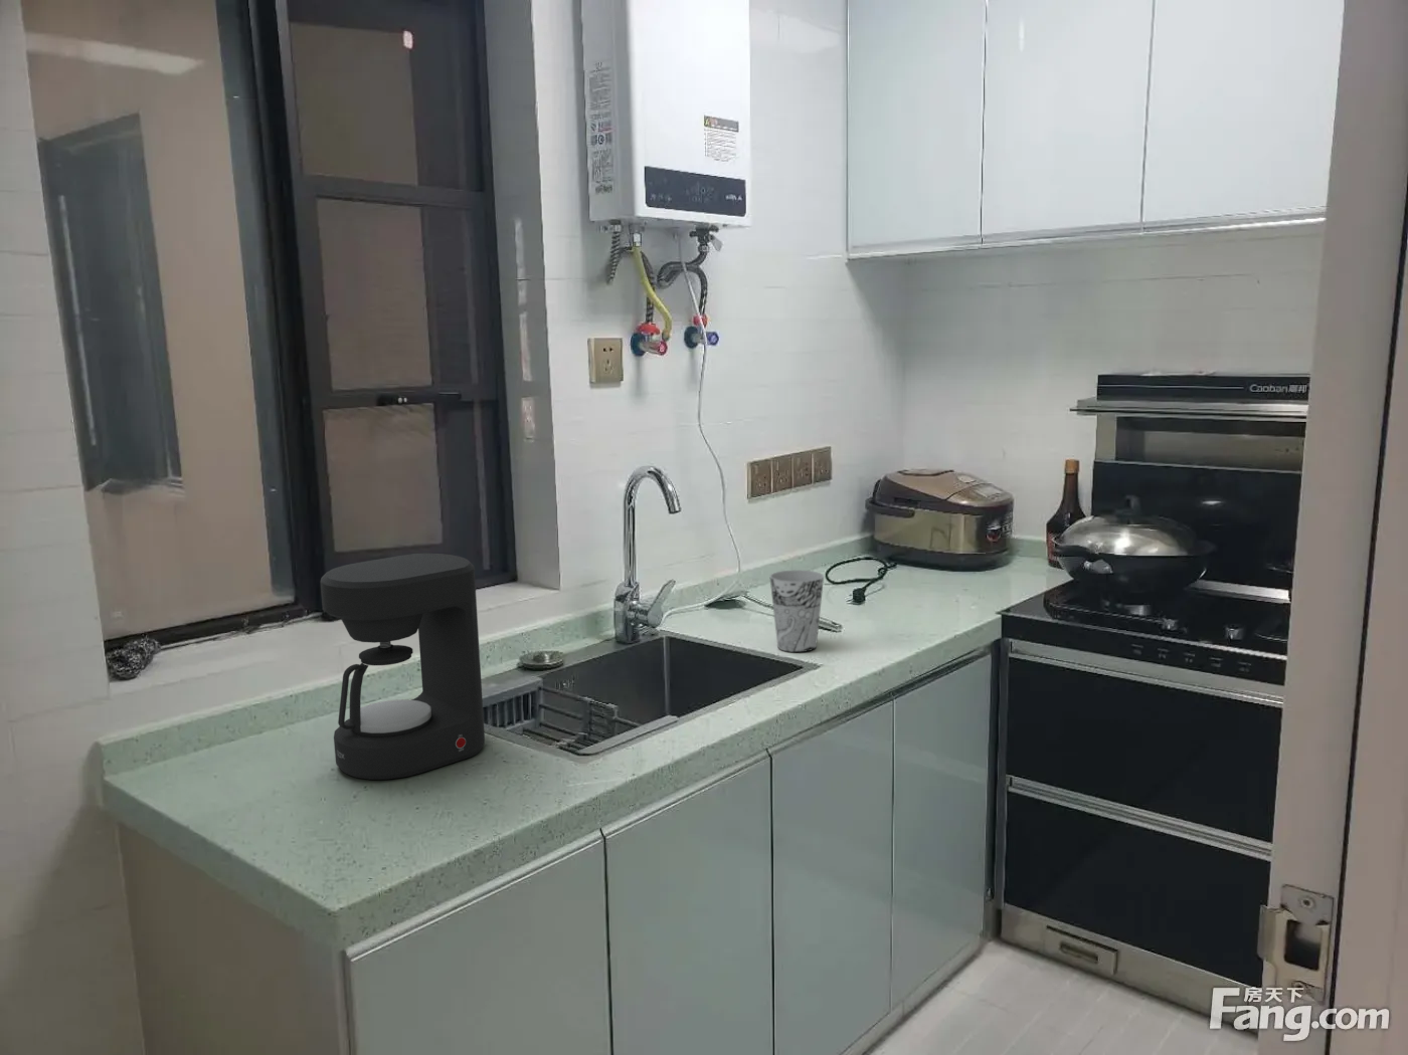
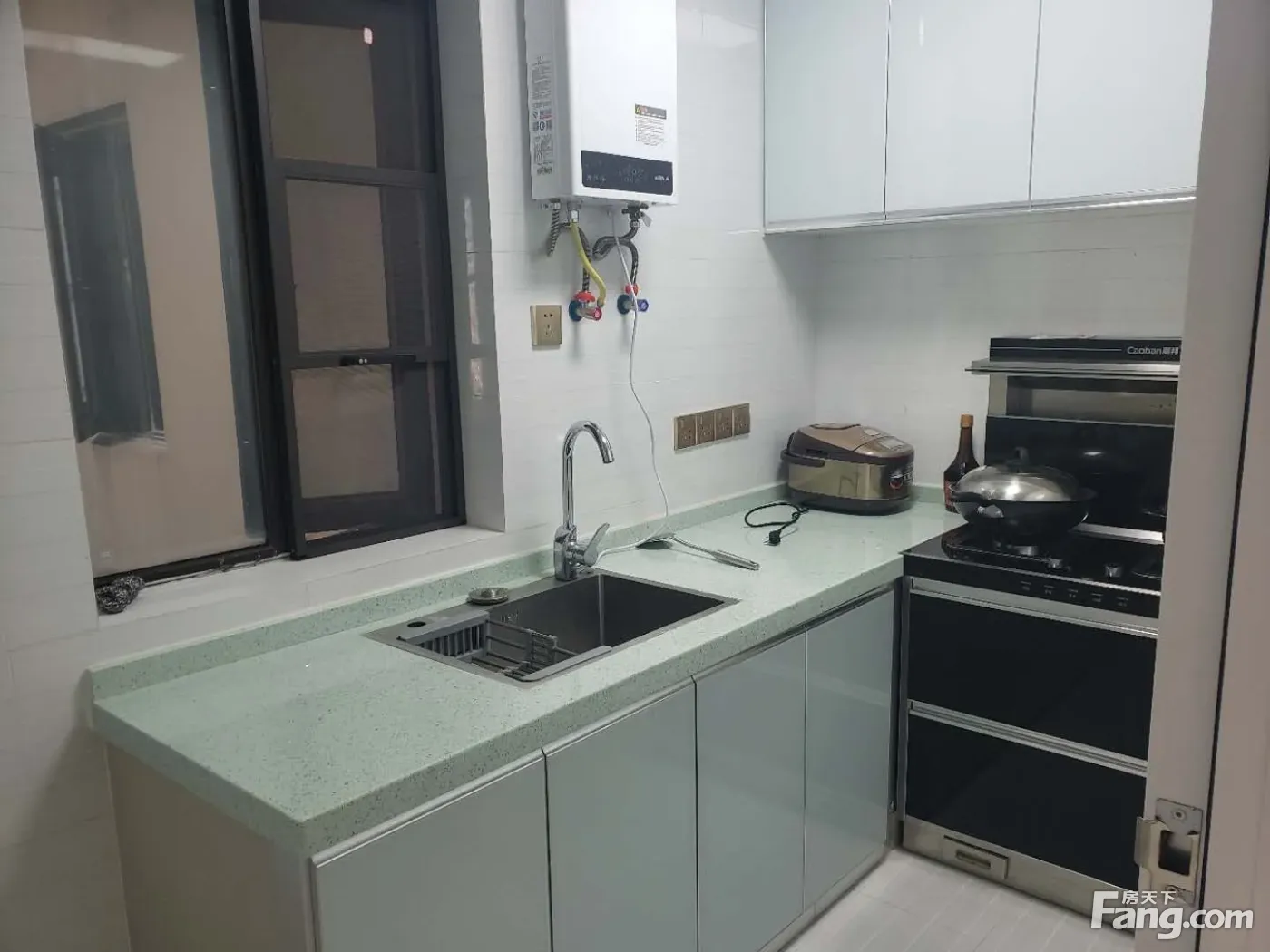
- coffee maker (405, 660)
- cup (796, 611)
